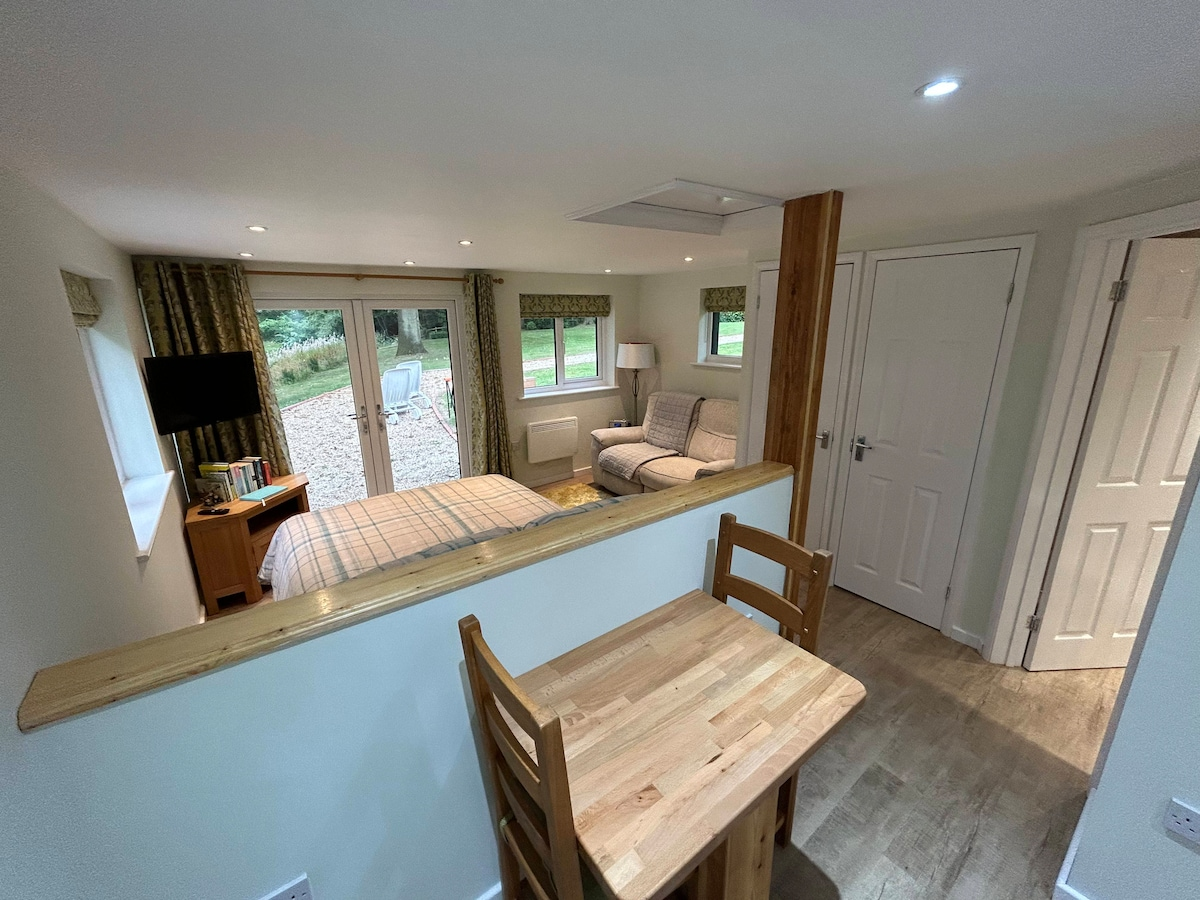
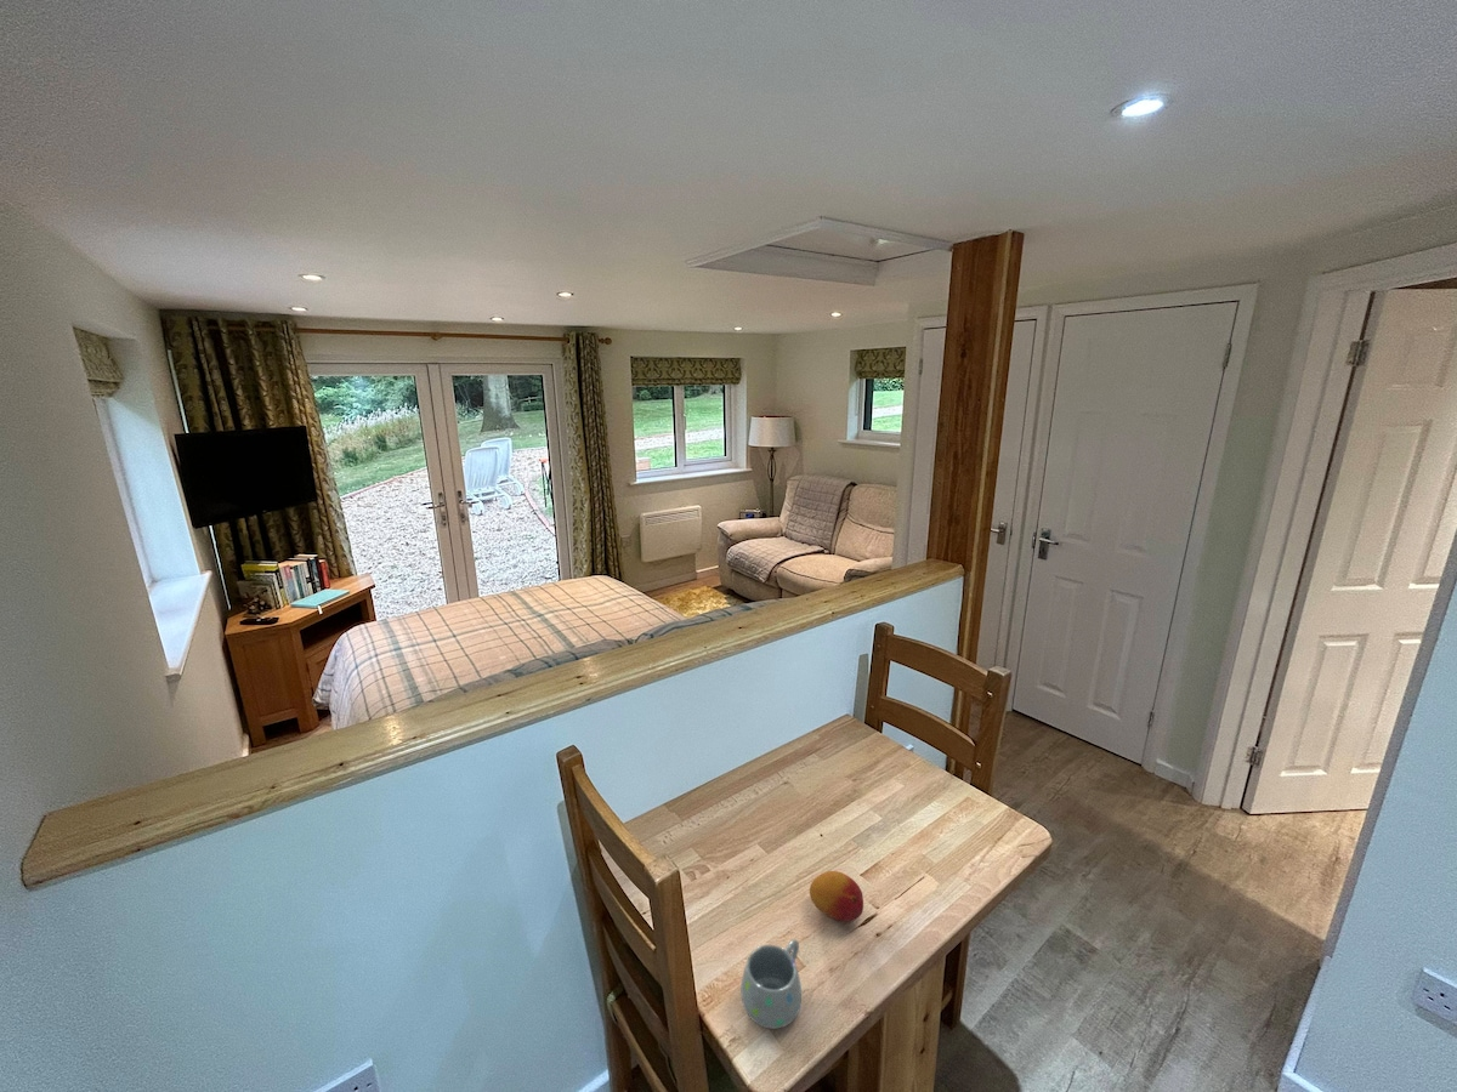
+ mug (776, 977)
+ fruit (835, 895)
